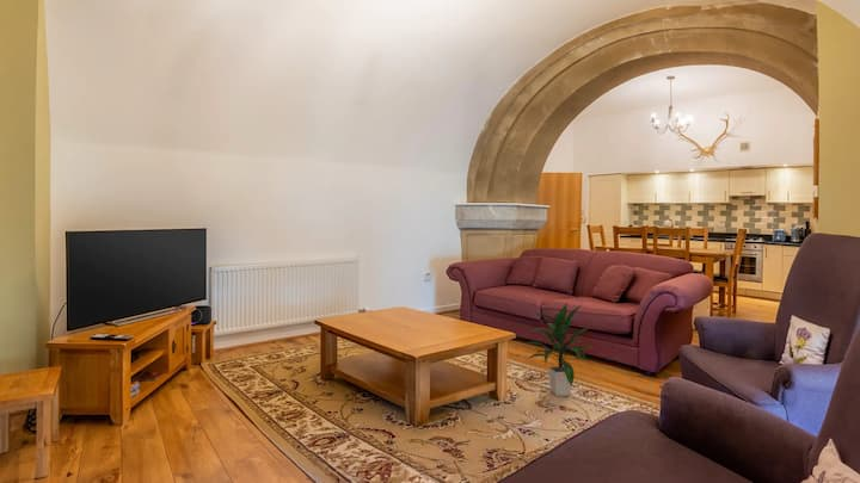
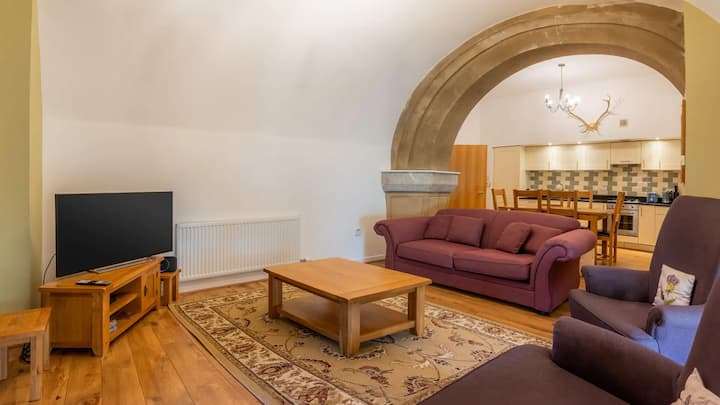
- indoor plant (560, 348)
